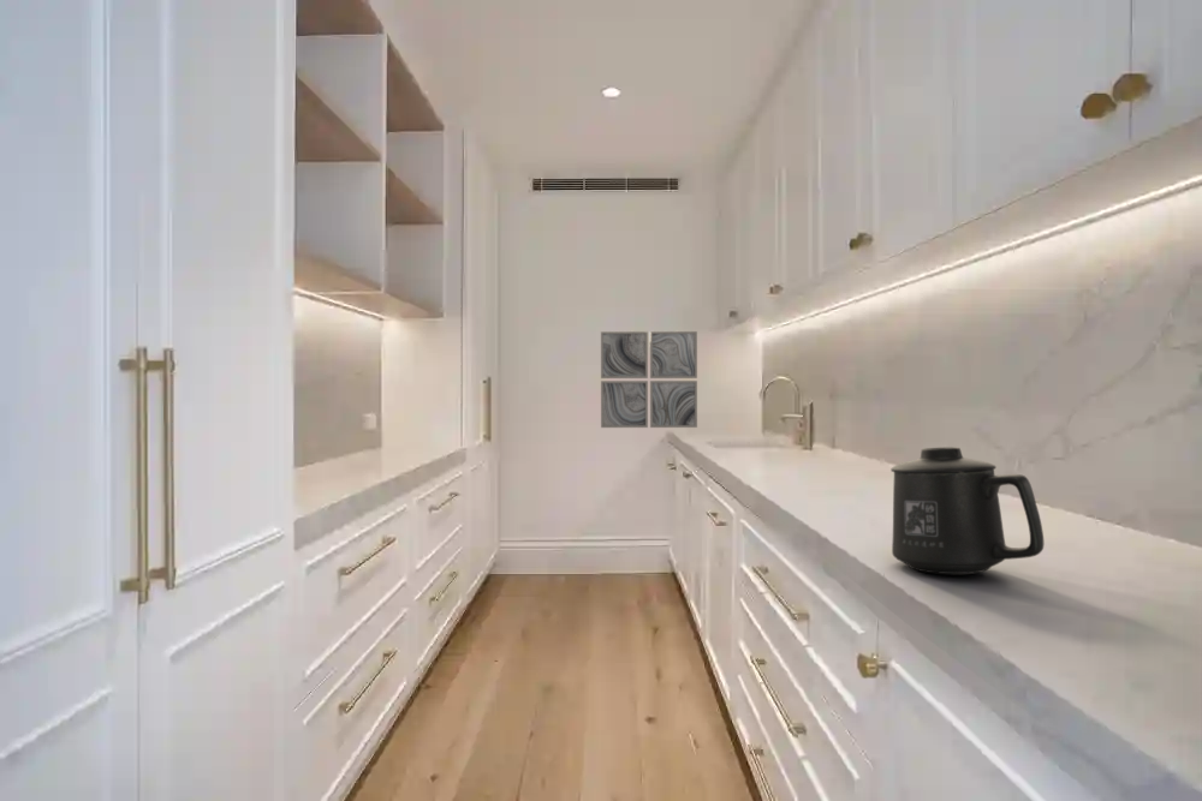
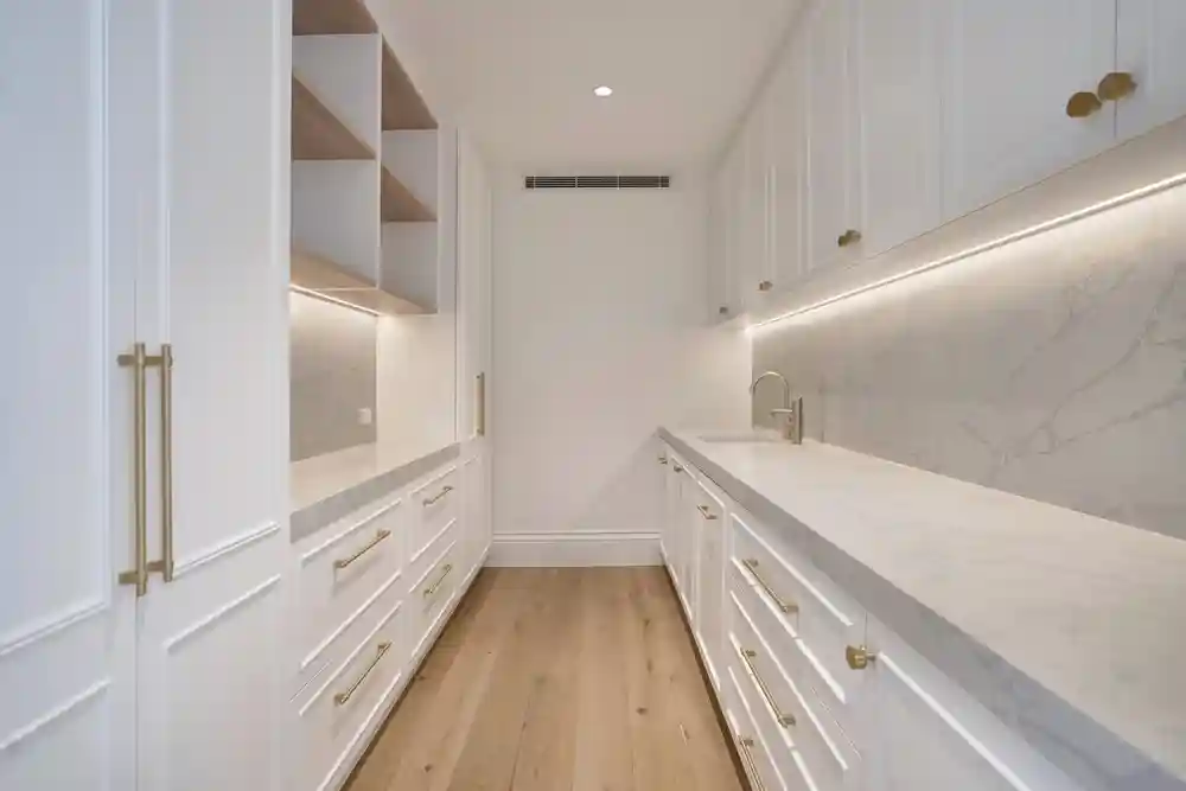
- wall art (647, 381)
- mug (962, 508)
